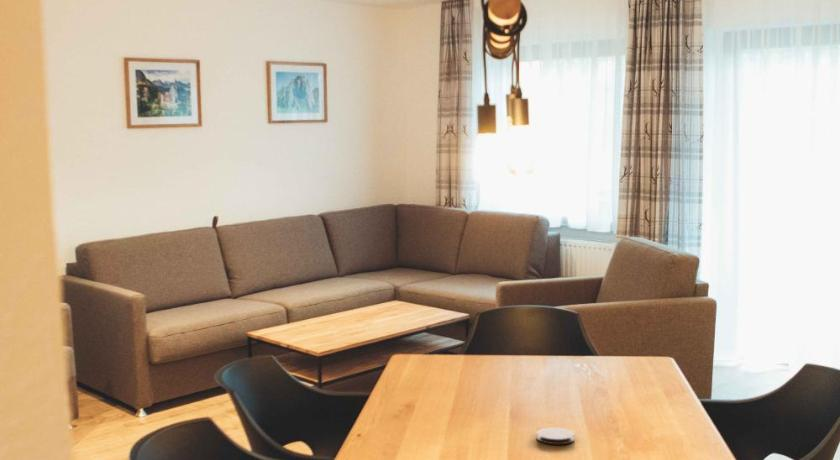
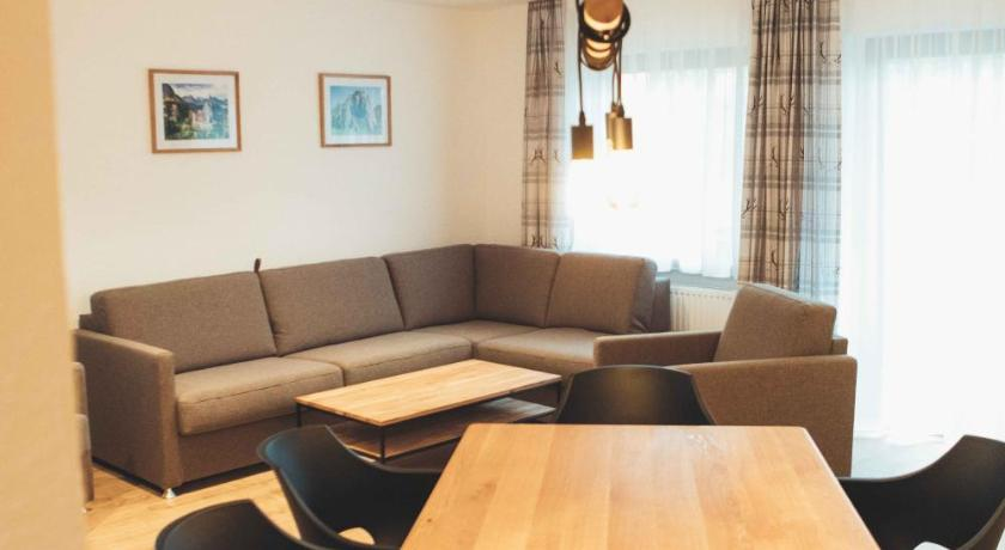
- coaster (555, 435)
